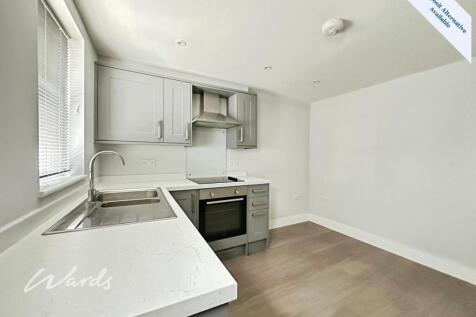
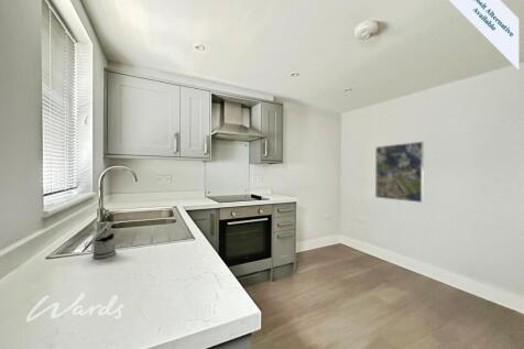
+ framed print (396, 172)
+ tea glass holder (100, 246)
